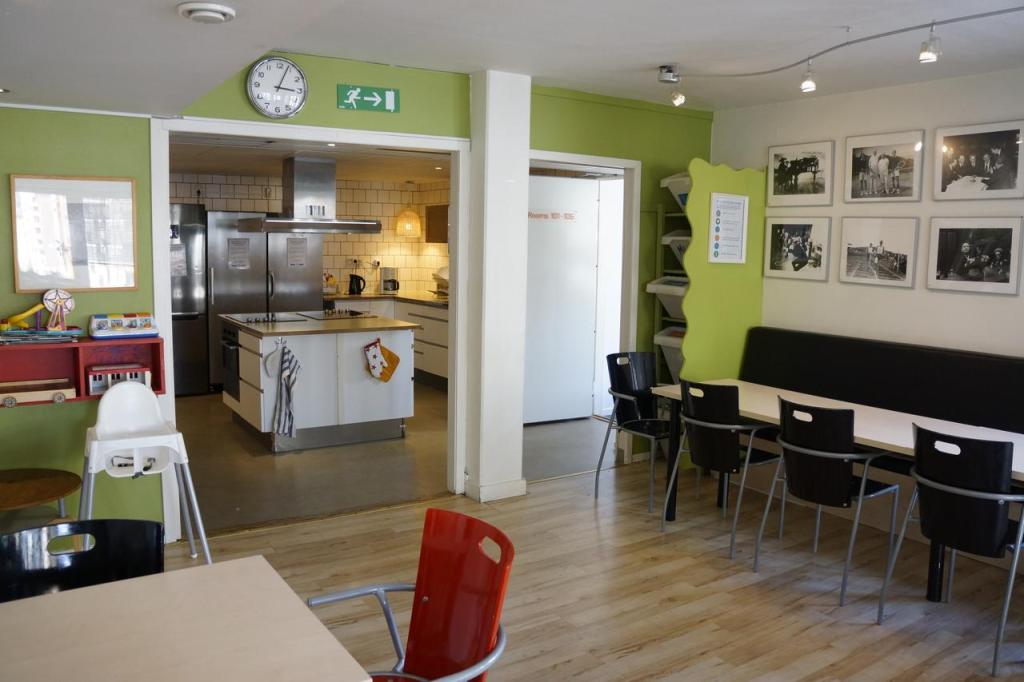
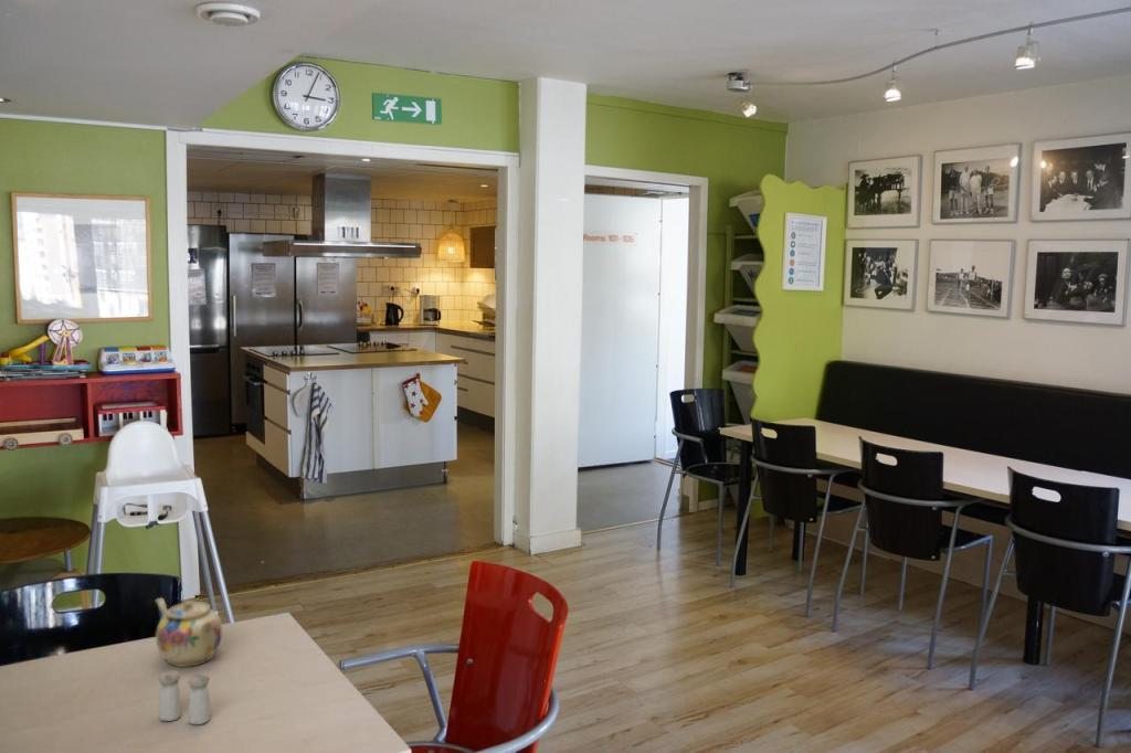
+ teapot (186, 629)
+ salt and pepper shaker (189, 696)
